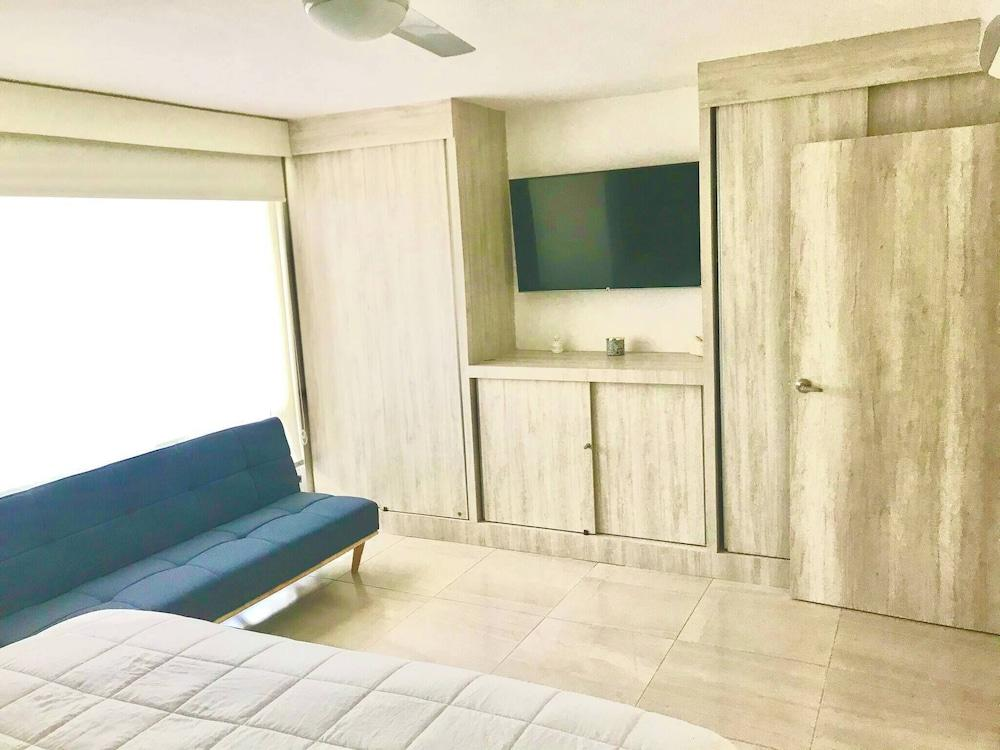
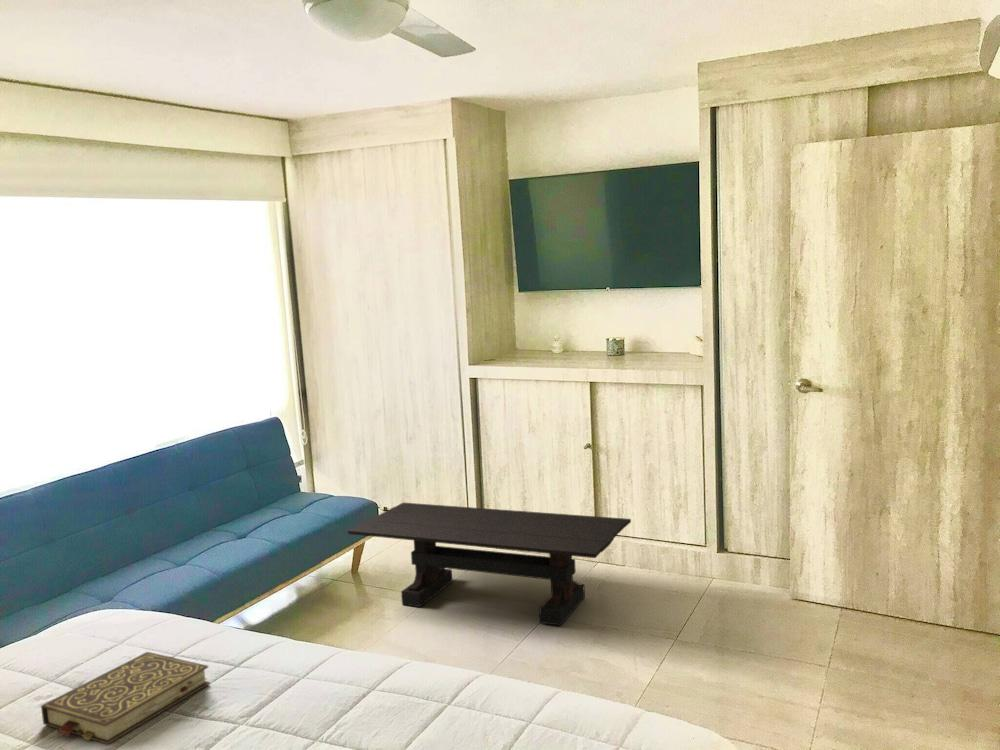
+ book (125, 696)
+ coffee table (490, 562)
